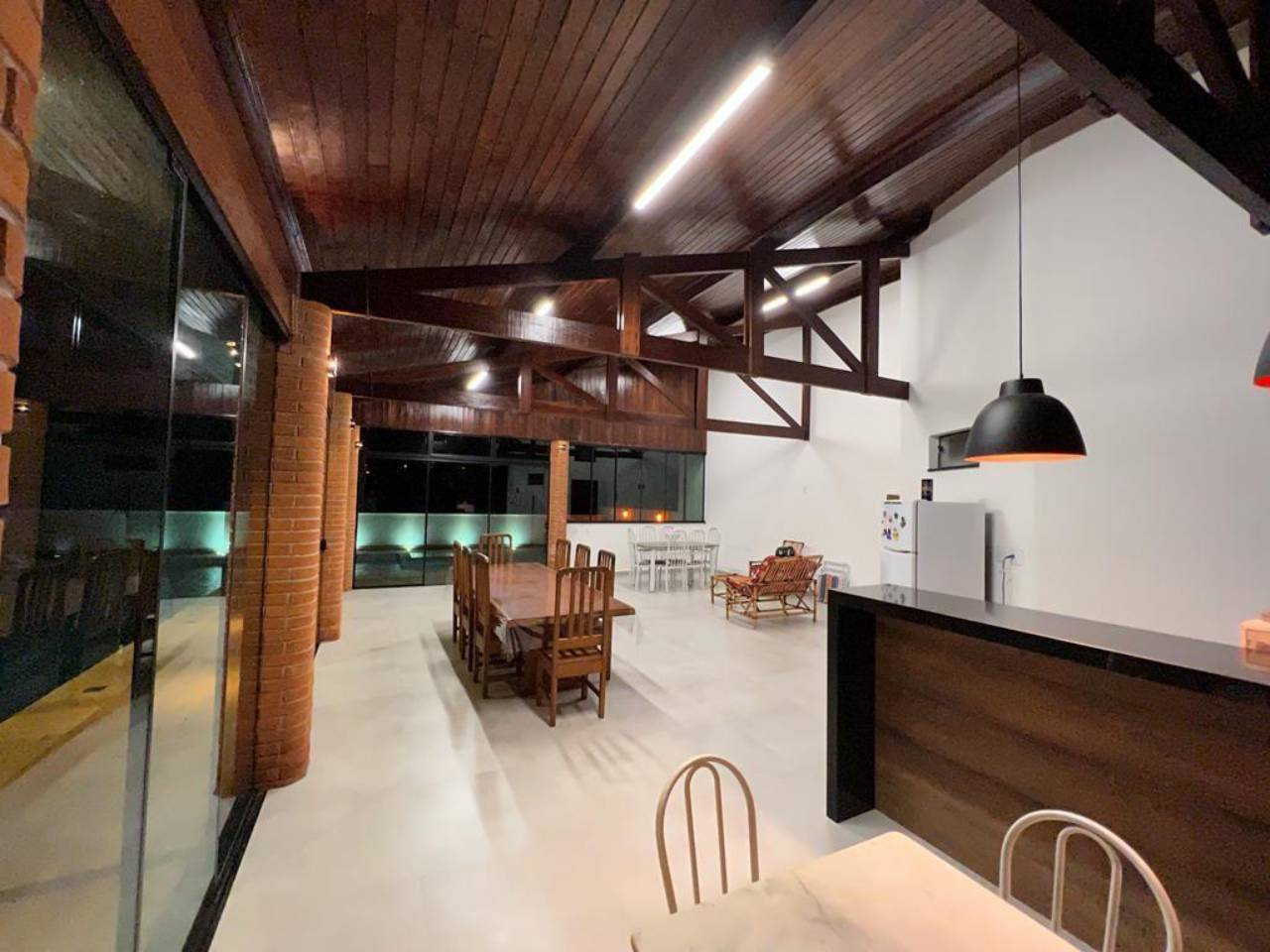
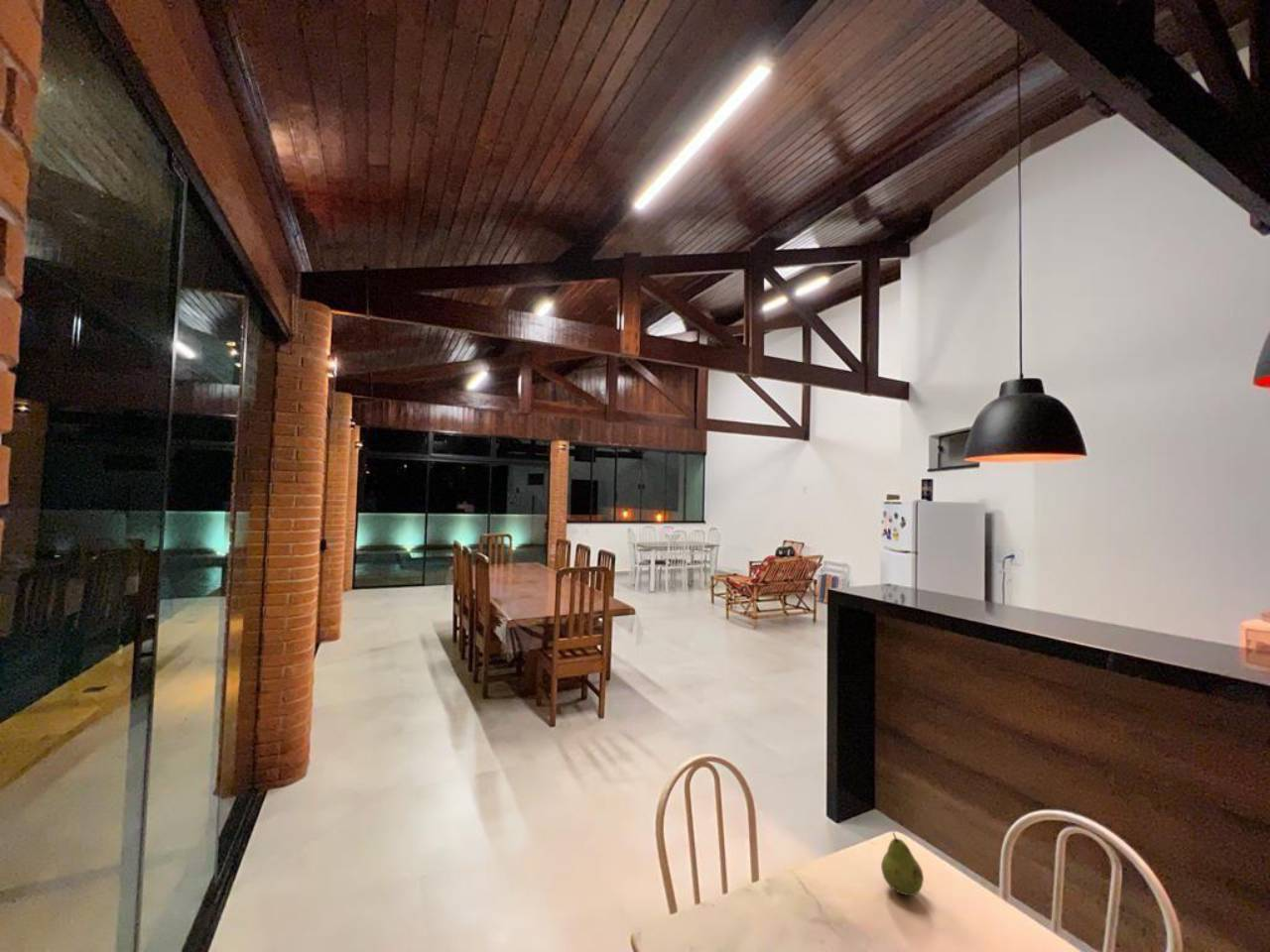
+ fruit (902, 862)
